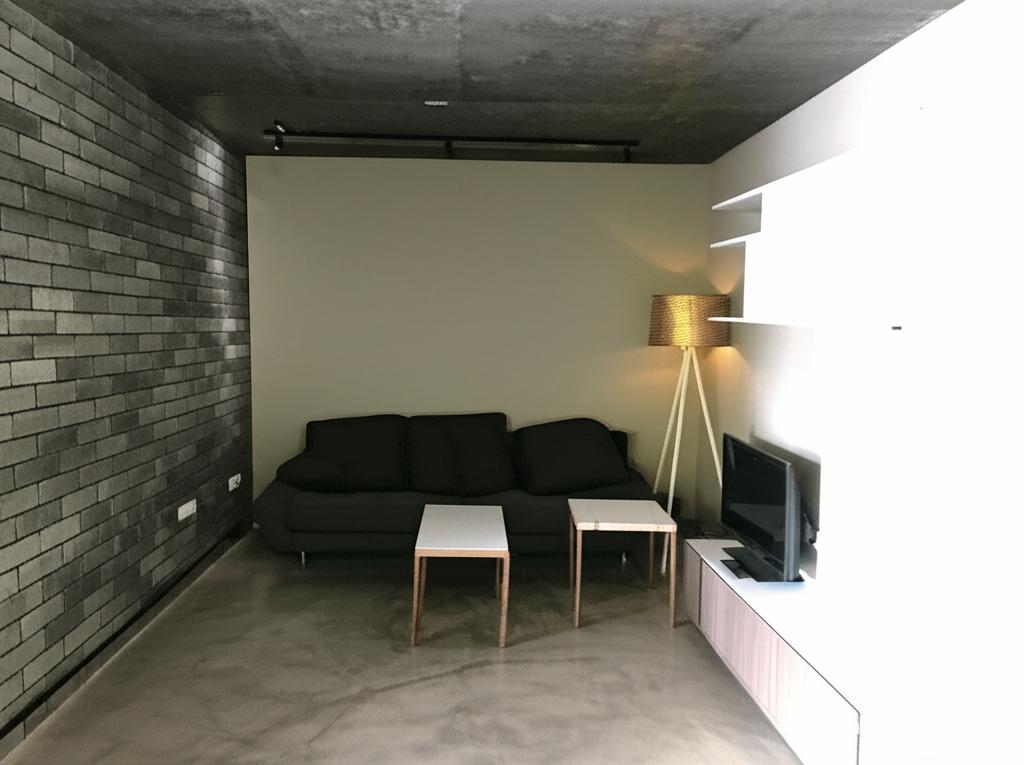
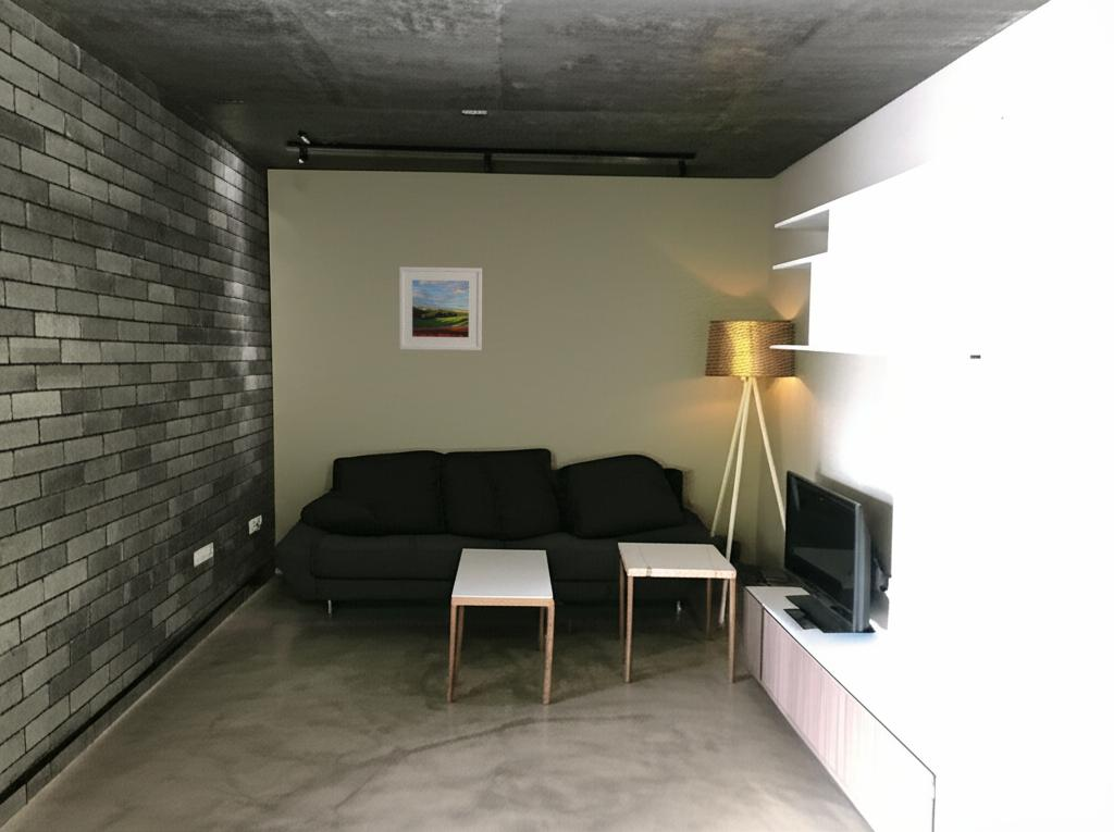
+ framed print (441, 309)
